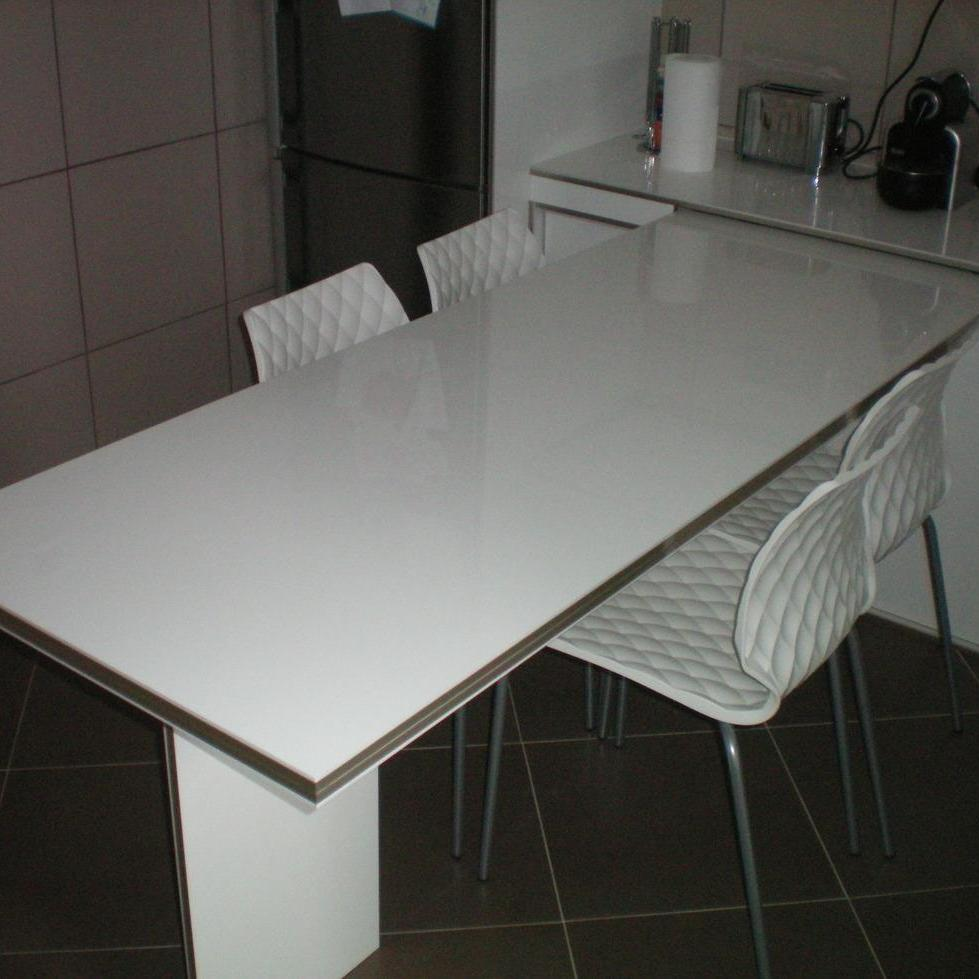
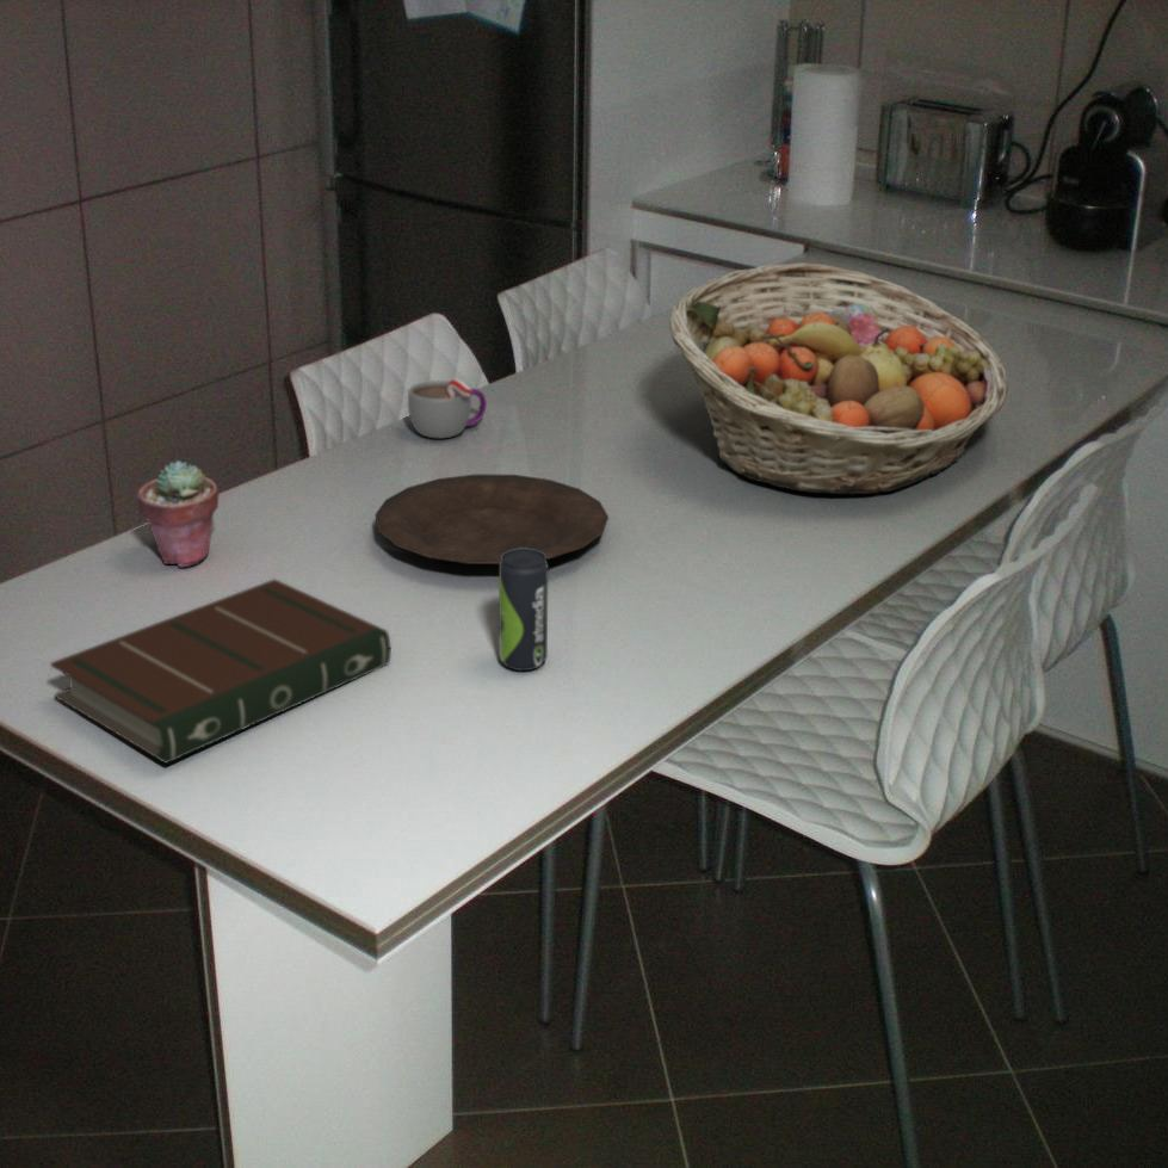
+ fruit basket (838, 375)
+ book (225, 663)
+ mug (447, 401)
+ beverage can (523, 610)
+ potted succulent (179, 508)
+ plate (492, 525)
